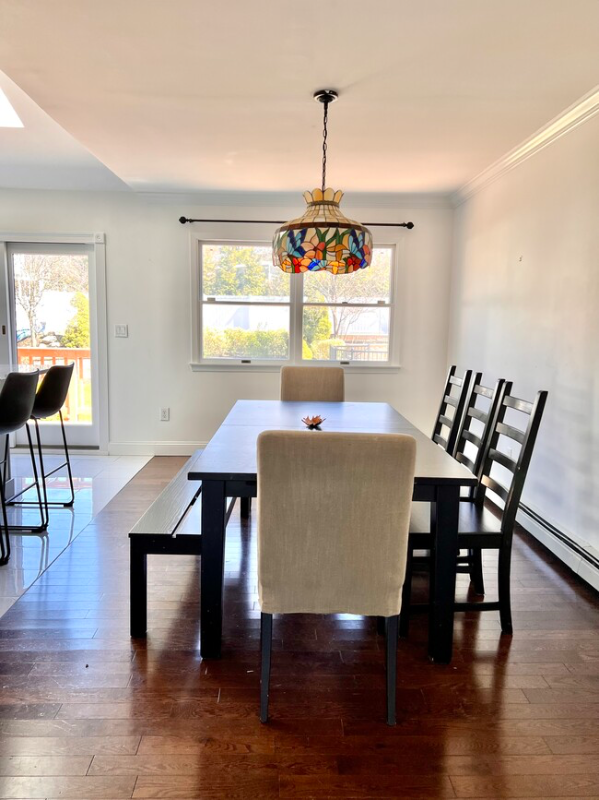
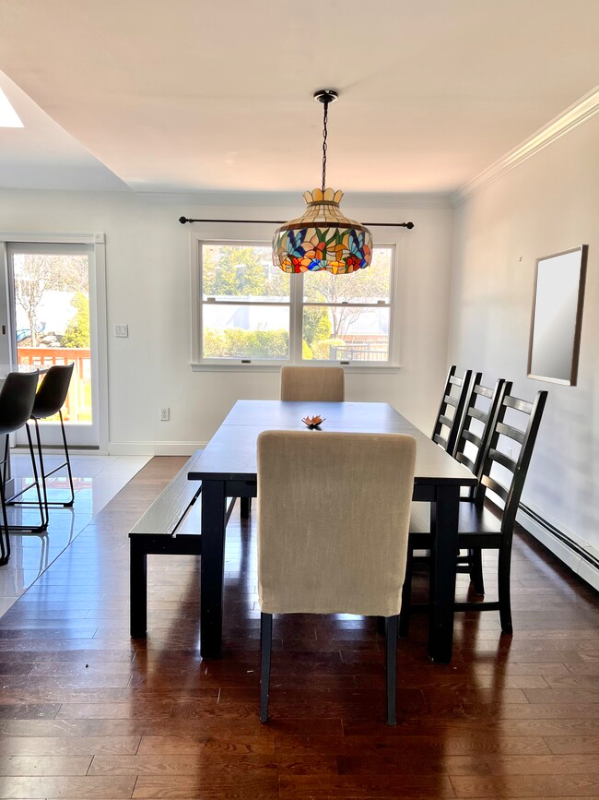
+ home mirror (554, 318)
